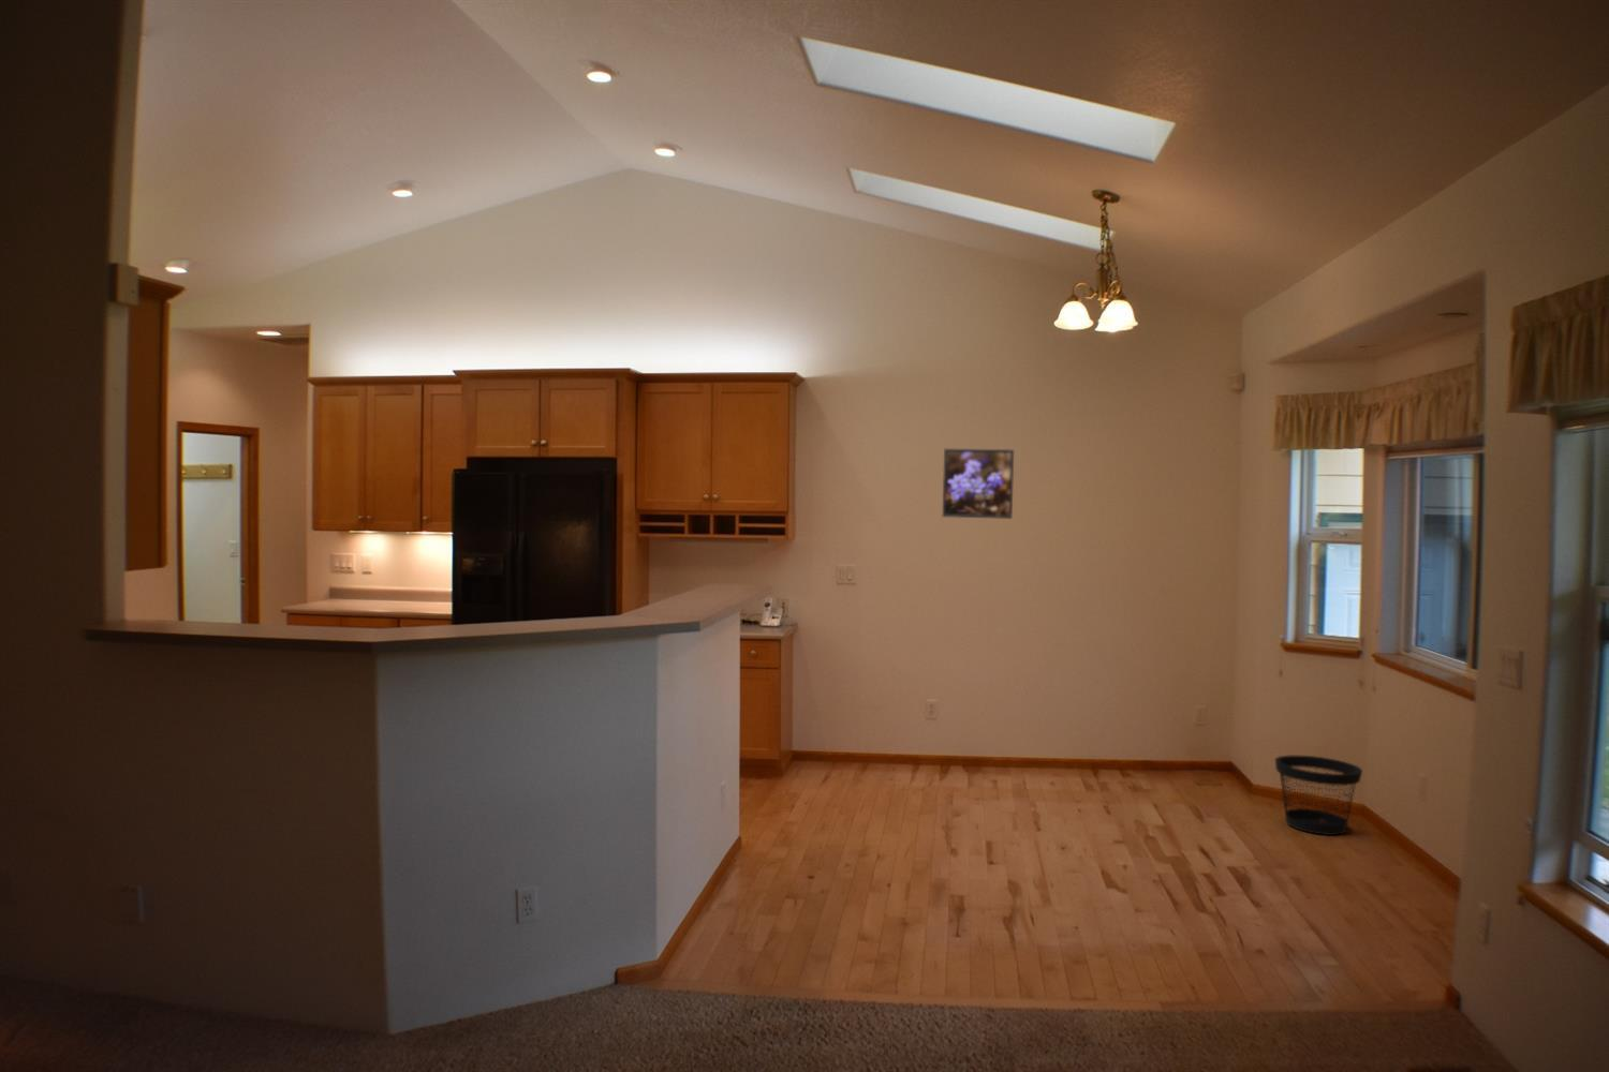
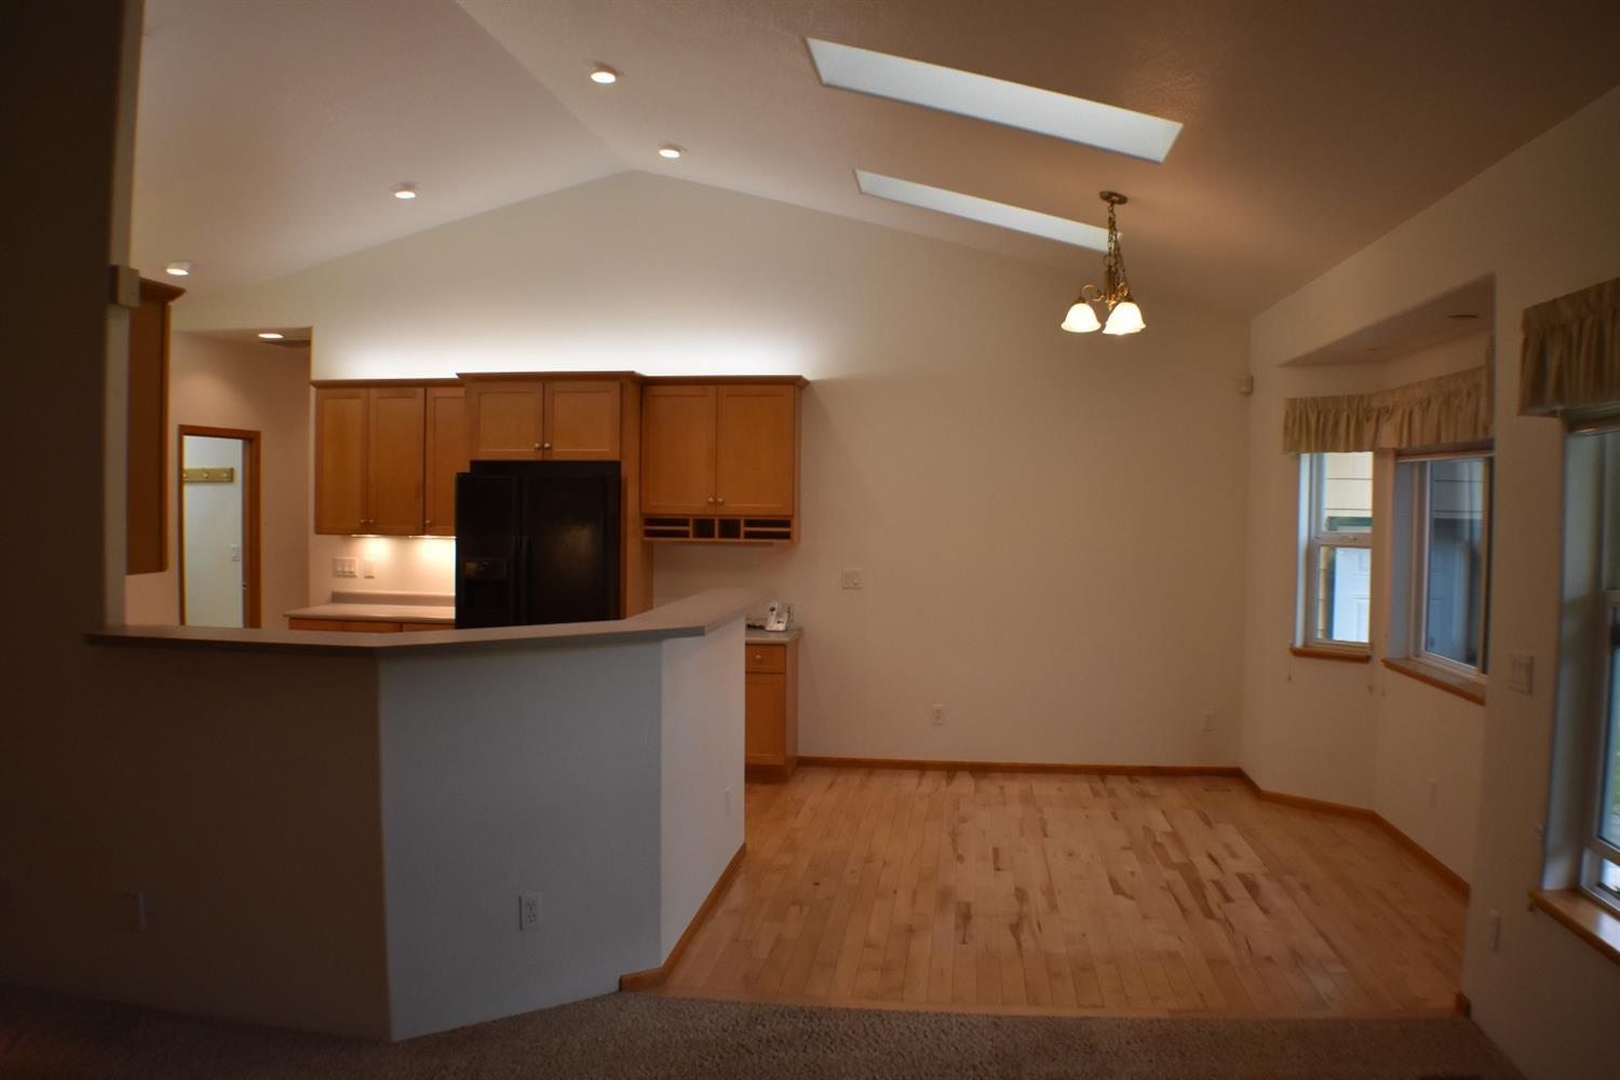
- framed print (977, 483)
- wastebasket (1317, 796)
